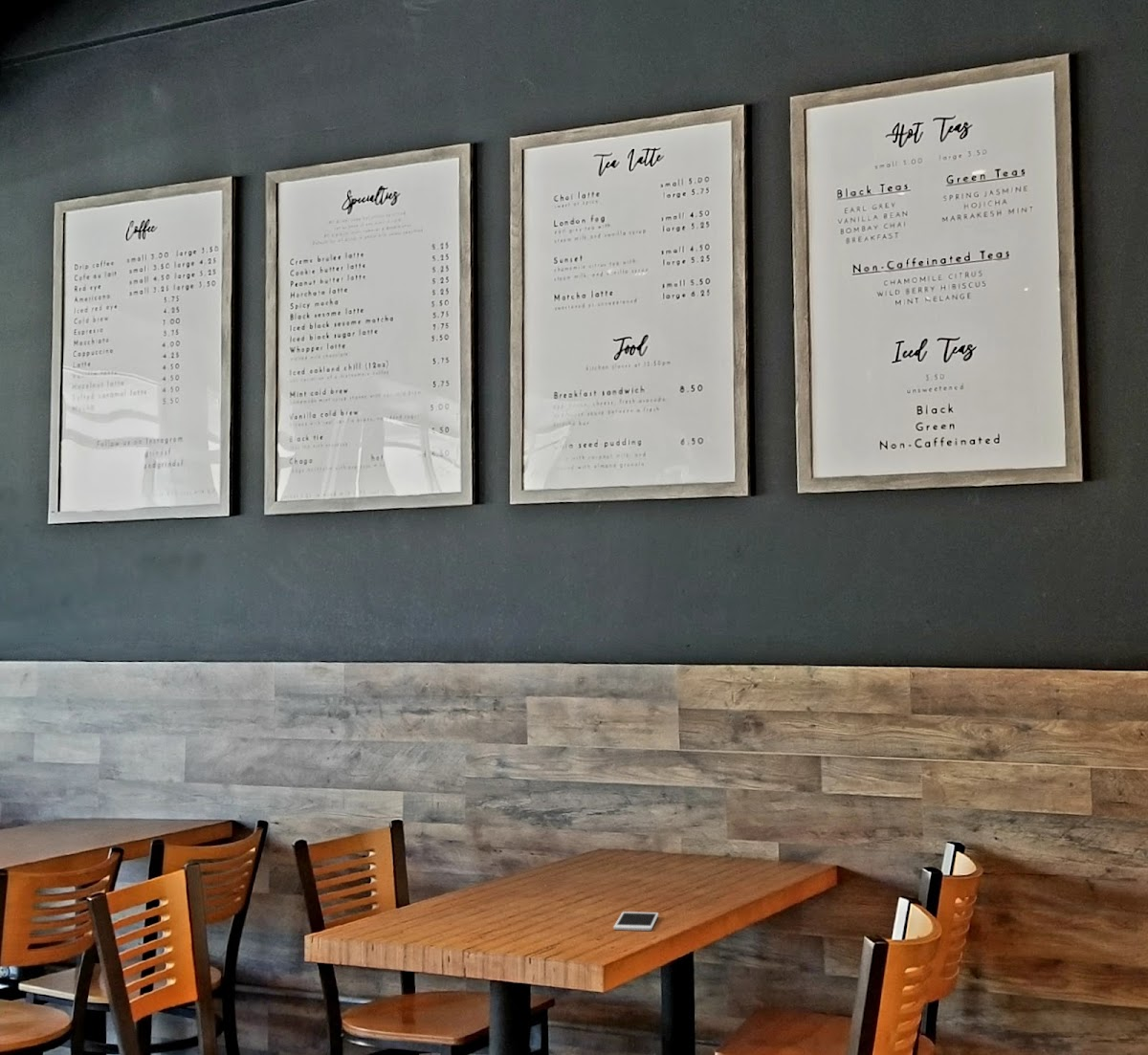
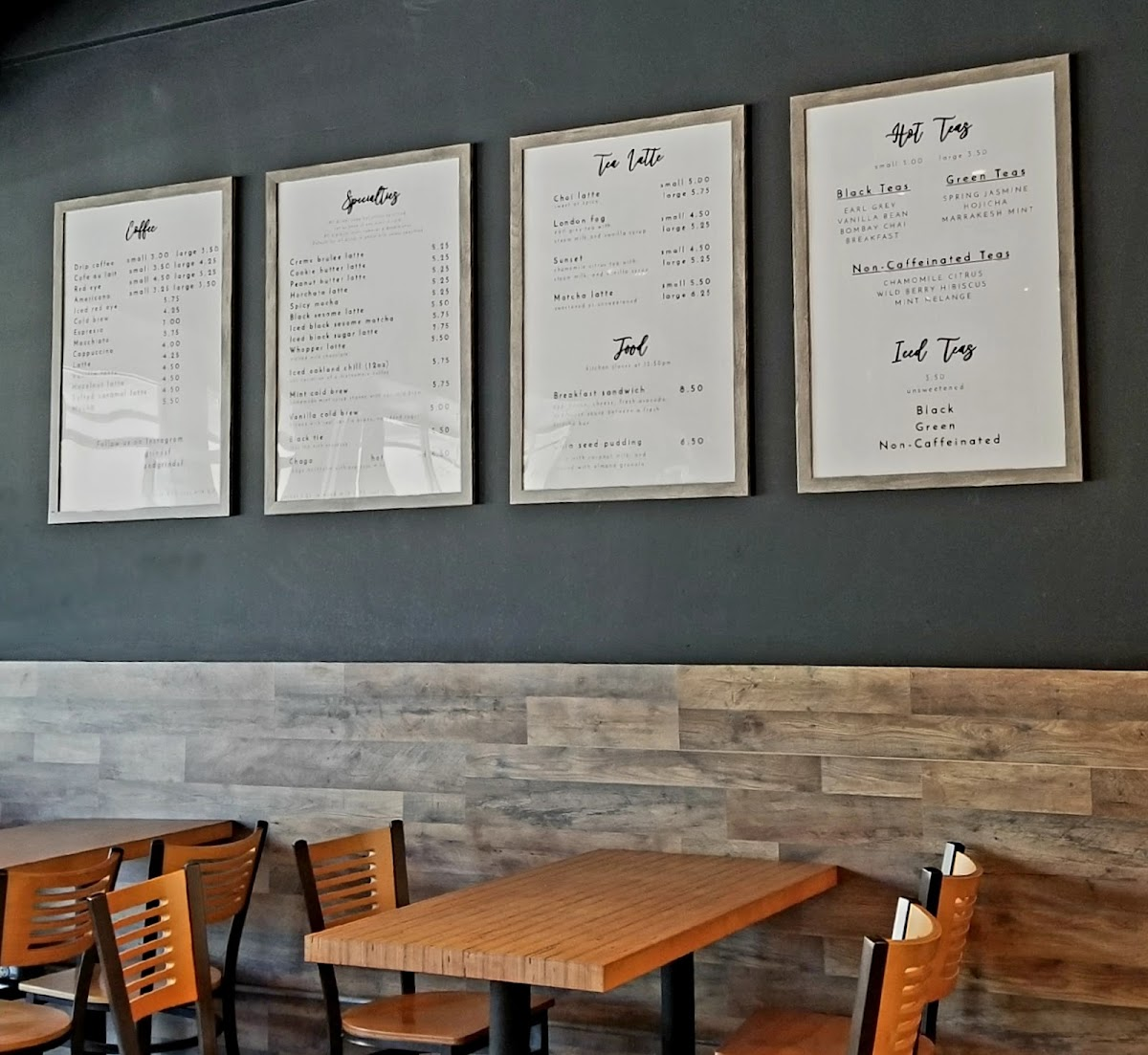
- cell phone (636, 920)
